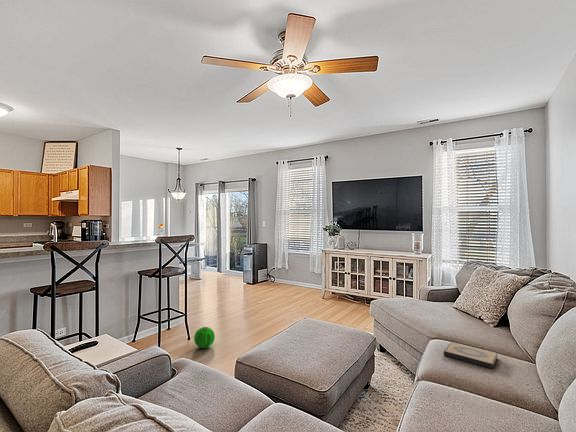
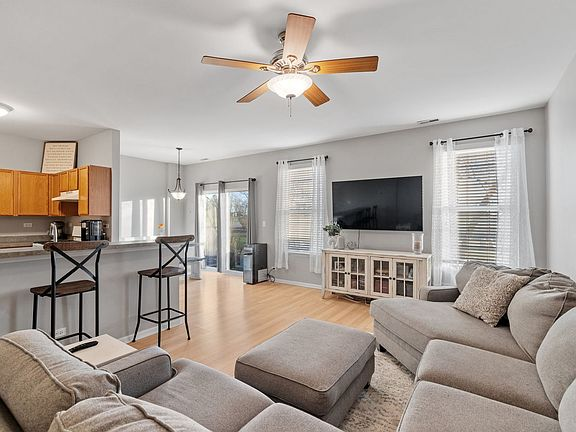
- ball (204, 337)
- hardback book (470, 354)
